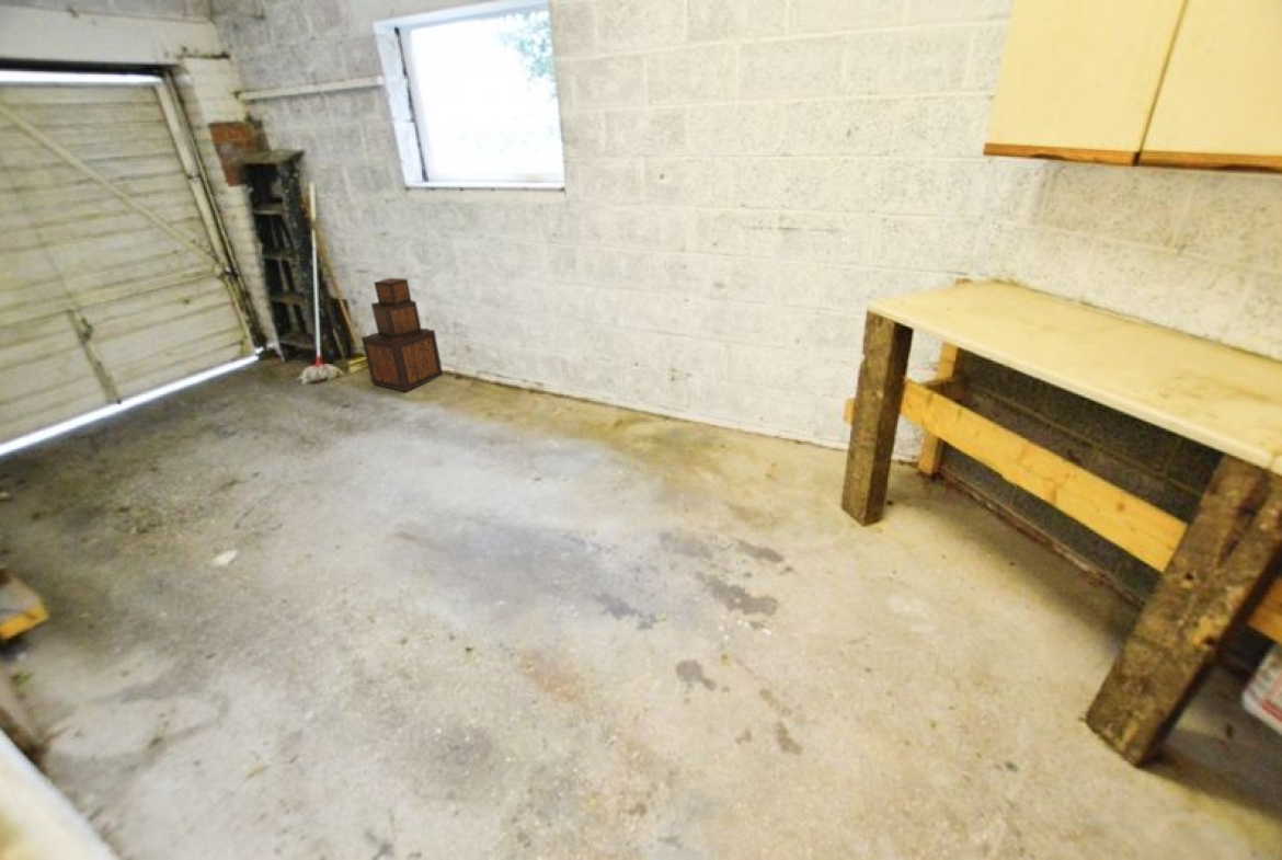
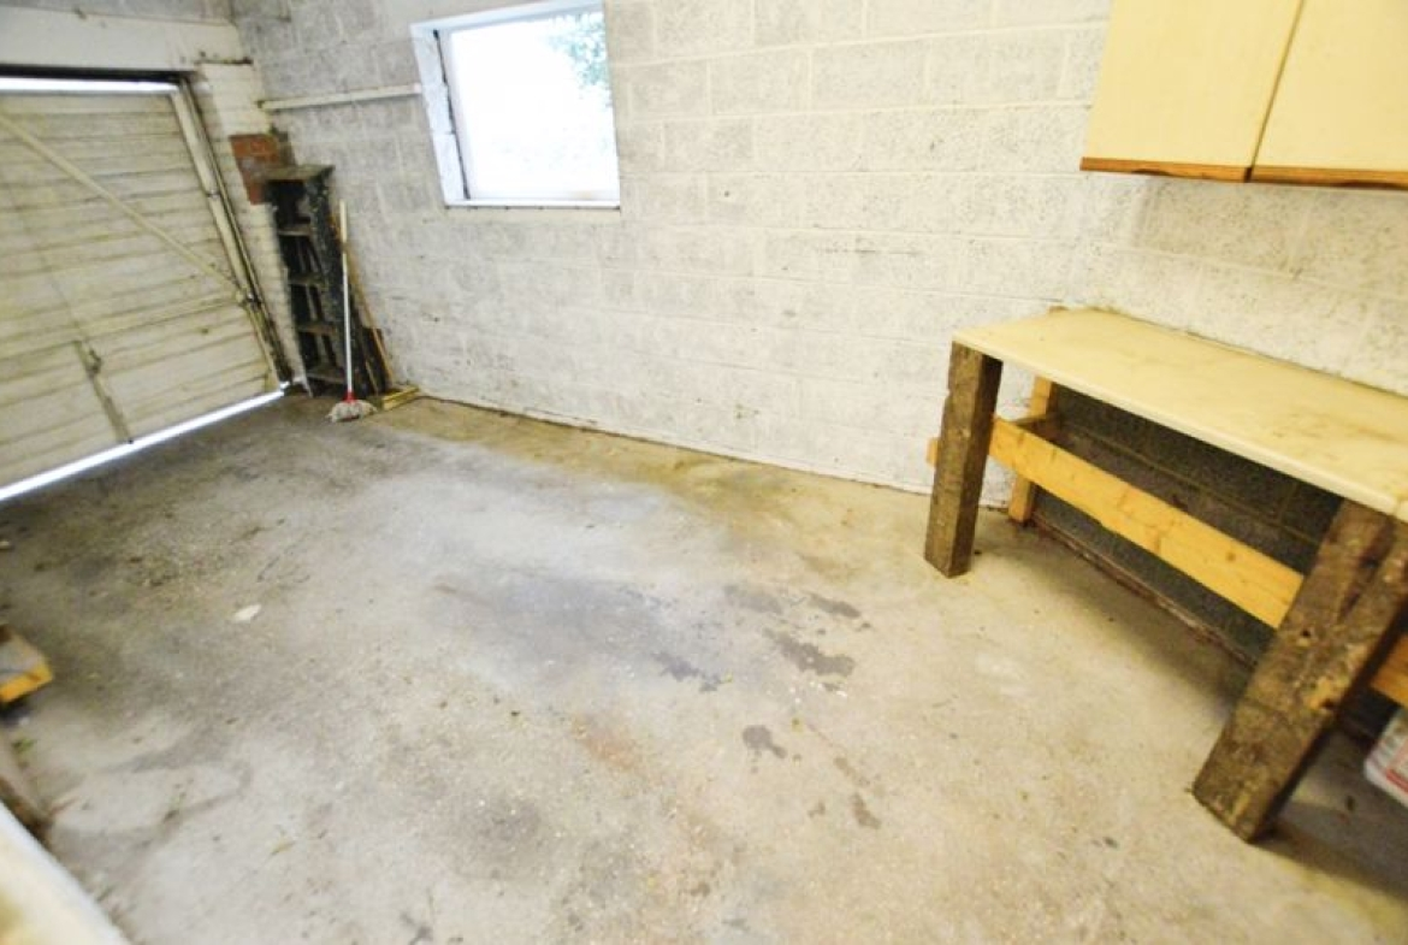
- storage boxes (398, 332)
